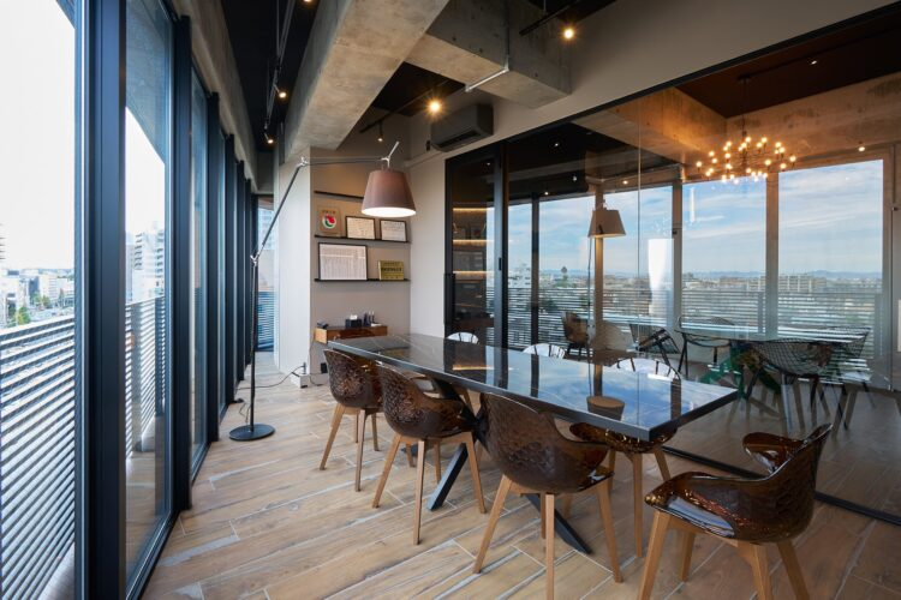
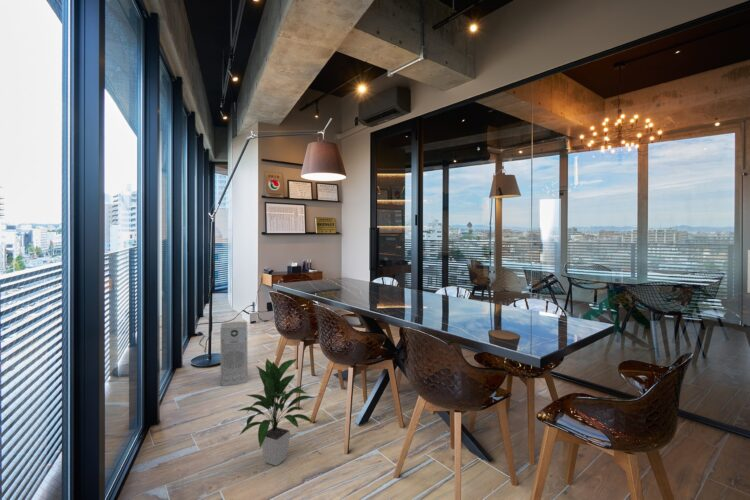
+ air purifier (234, 352)
+ indoor plant (274, 407)
